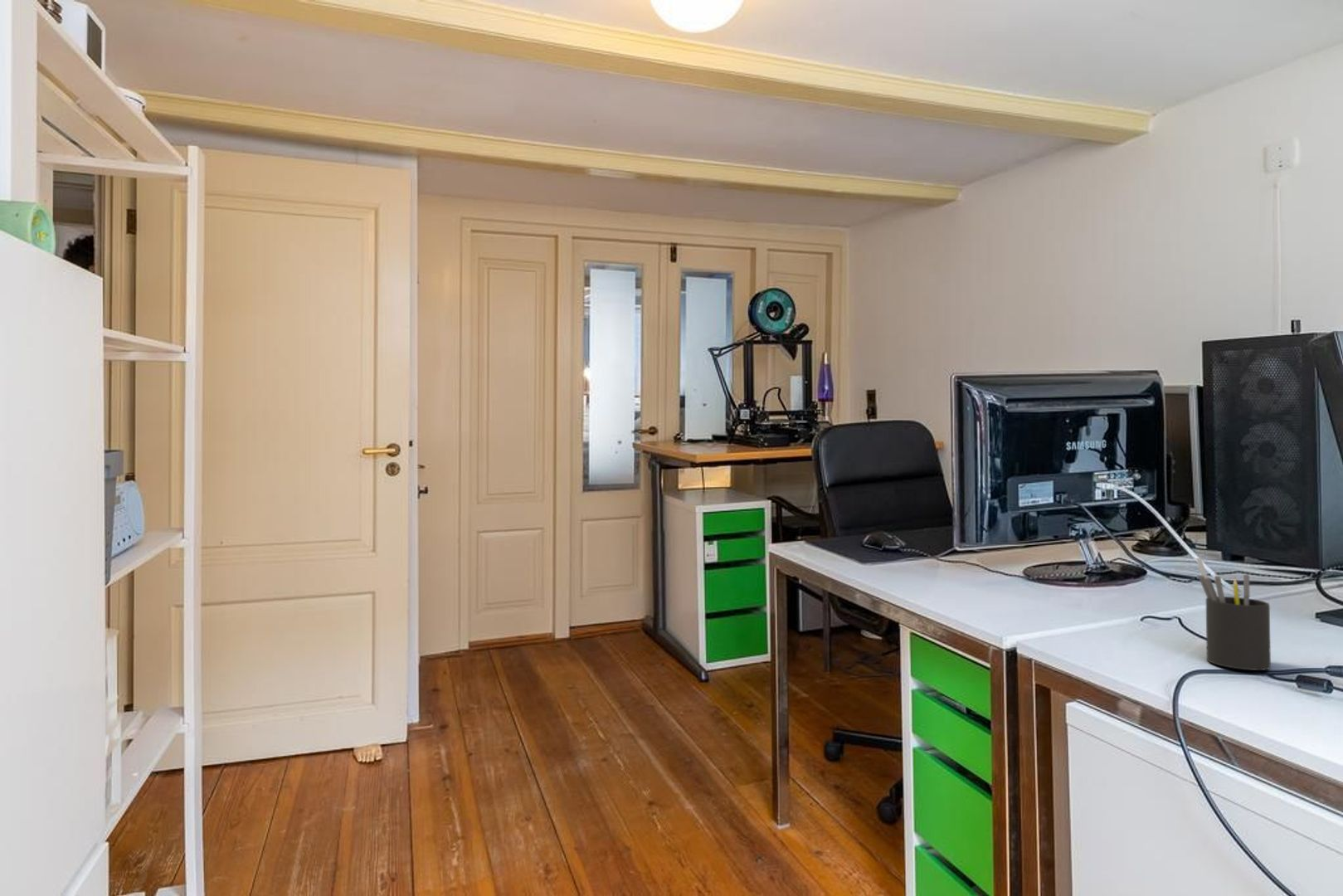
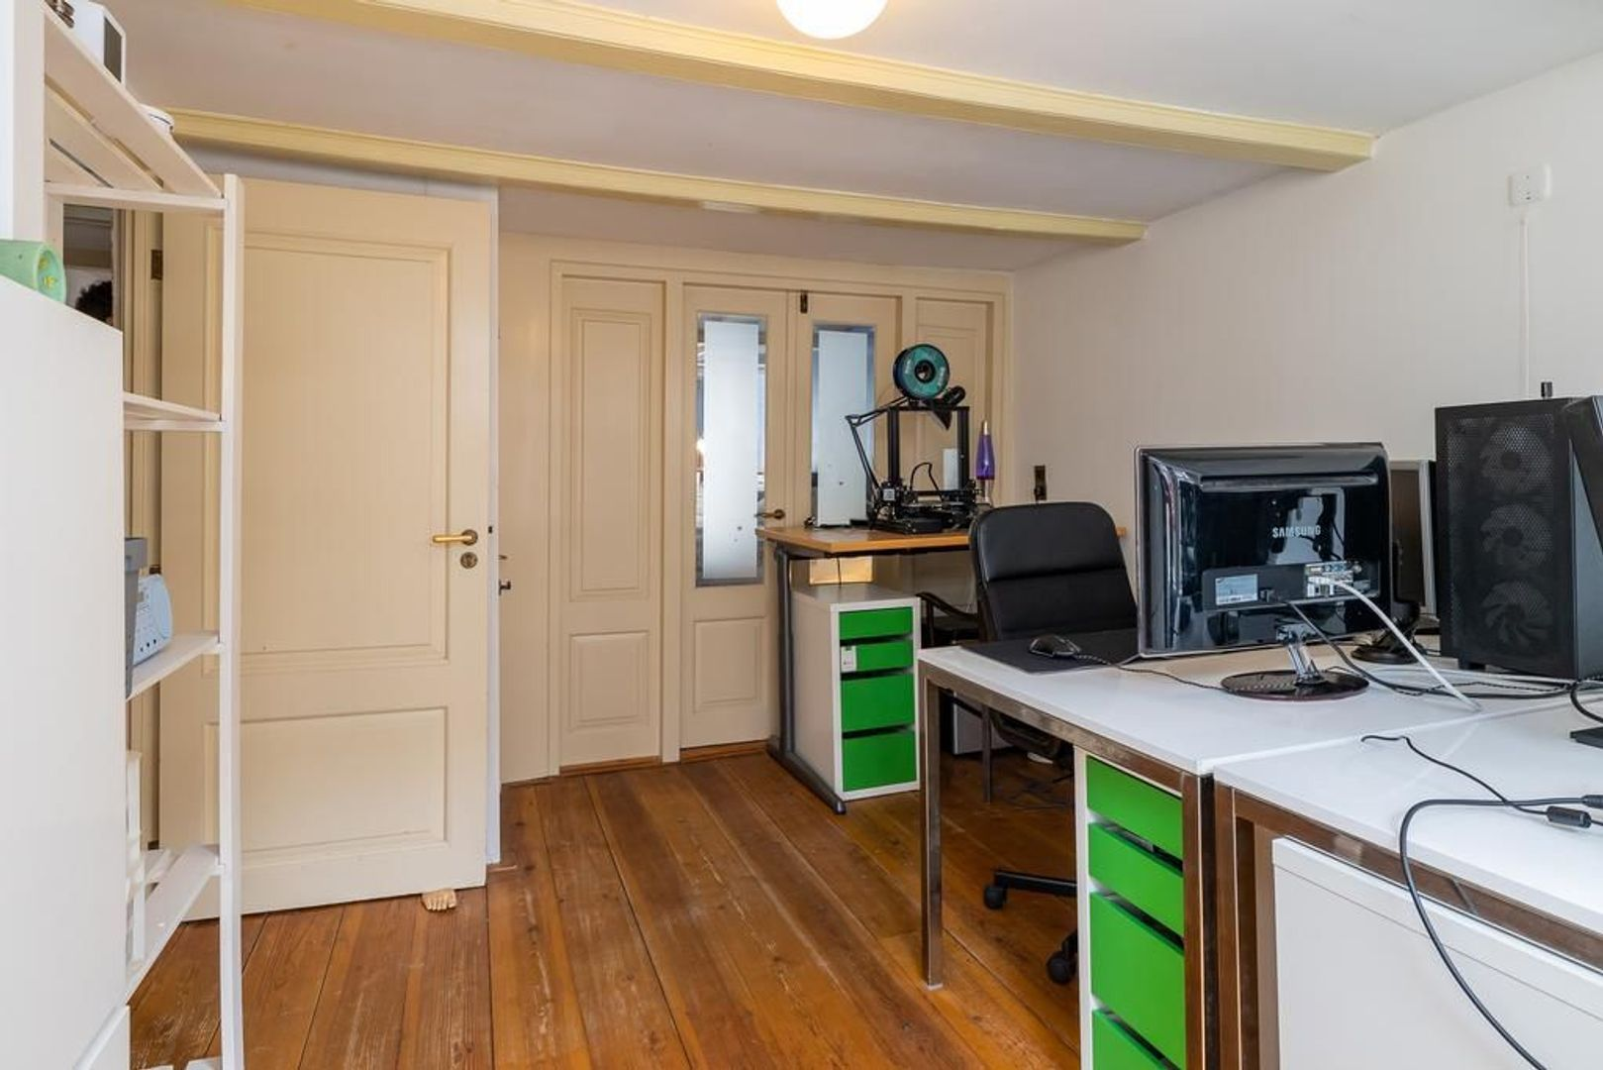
- pen holder (1233, 611)
